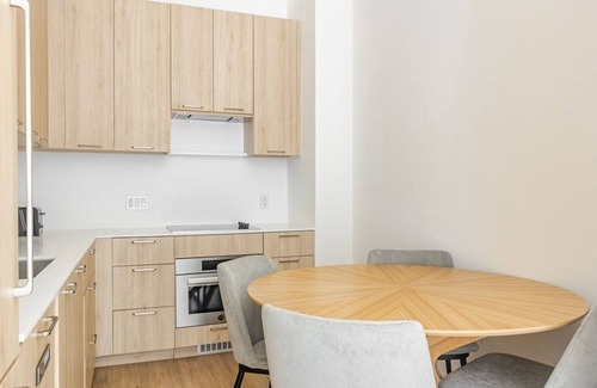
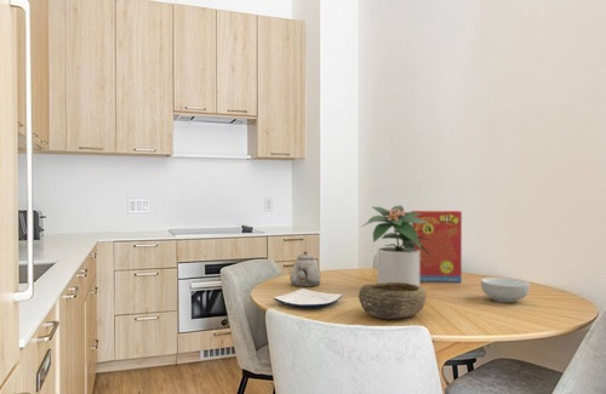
+ potted plant (396, 247)
+ teapot (304, 268)
+ bowl (391, 299)
+ cereal bowl (504, 290)
+ cereal box (435, 245)
+ plate (308, 299)
